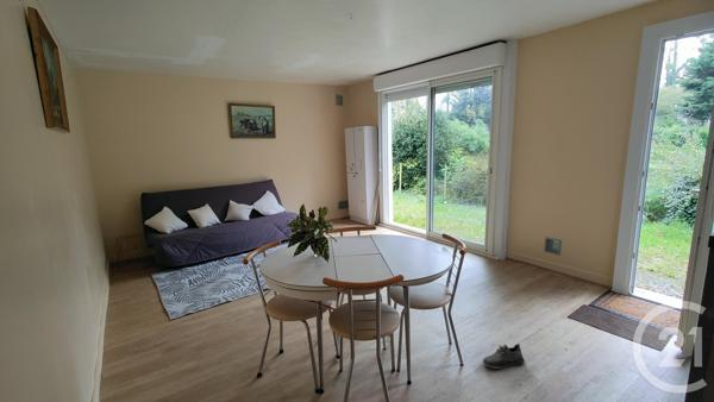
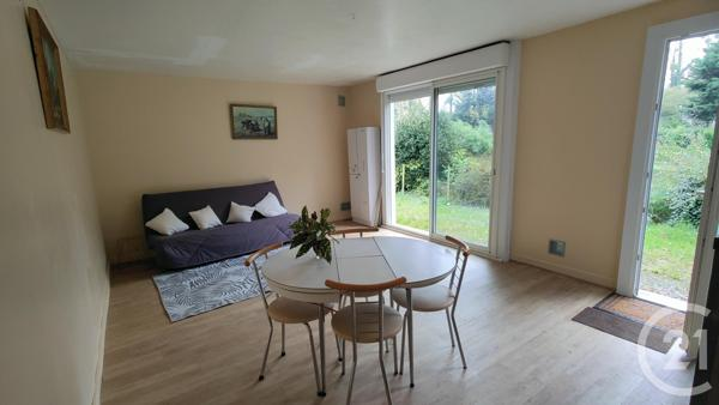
- shoe (502, 353)
